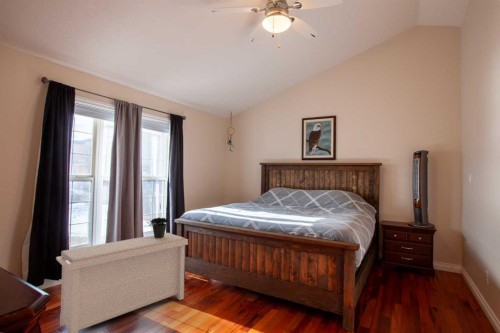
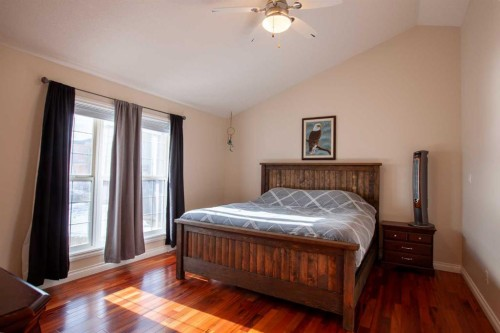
- potted plant (159, 219)
- bench (128, 277)
